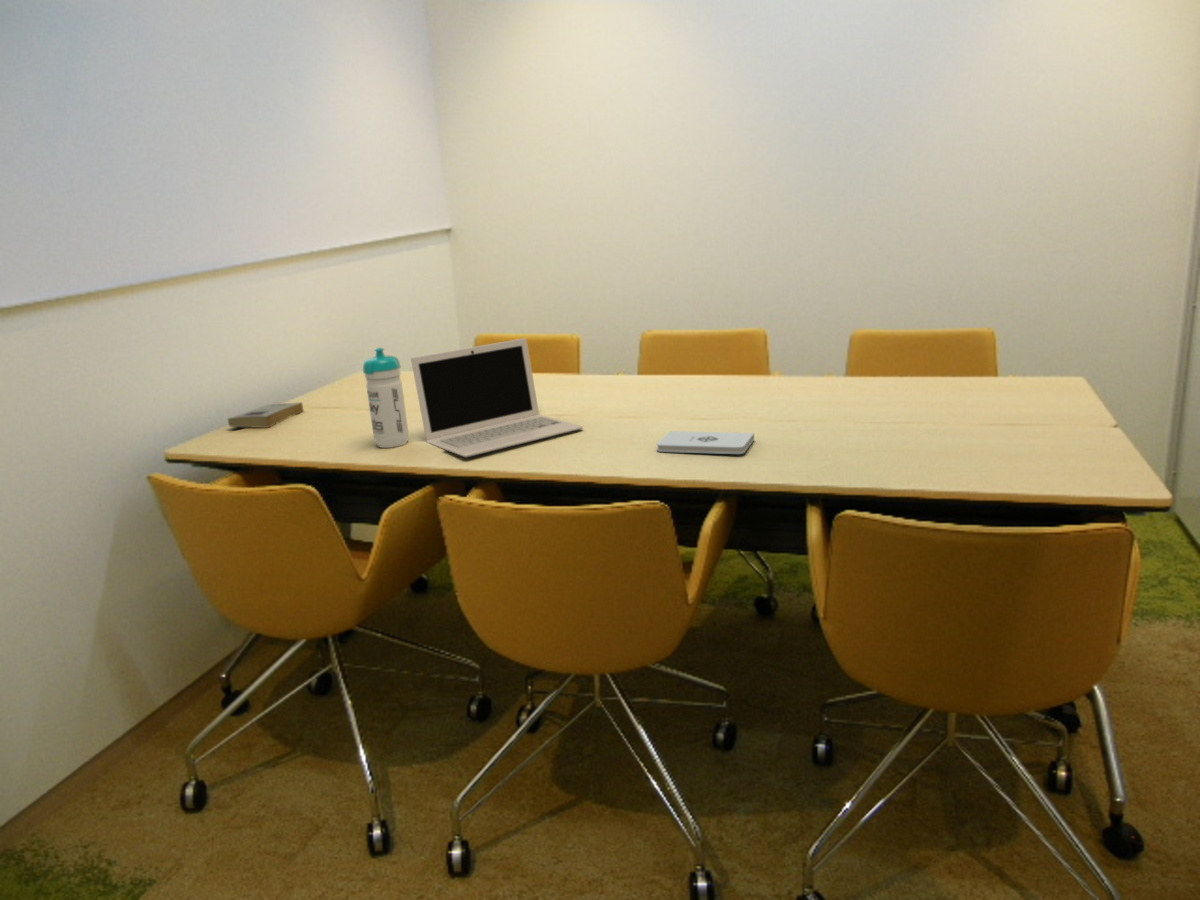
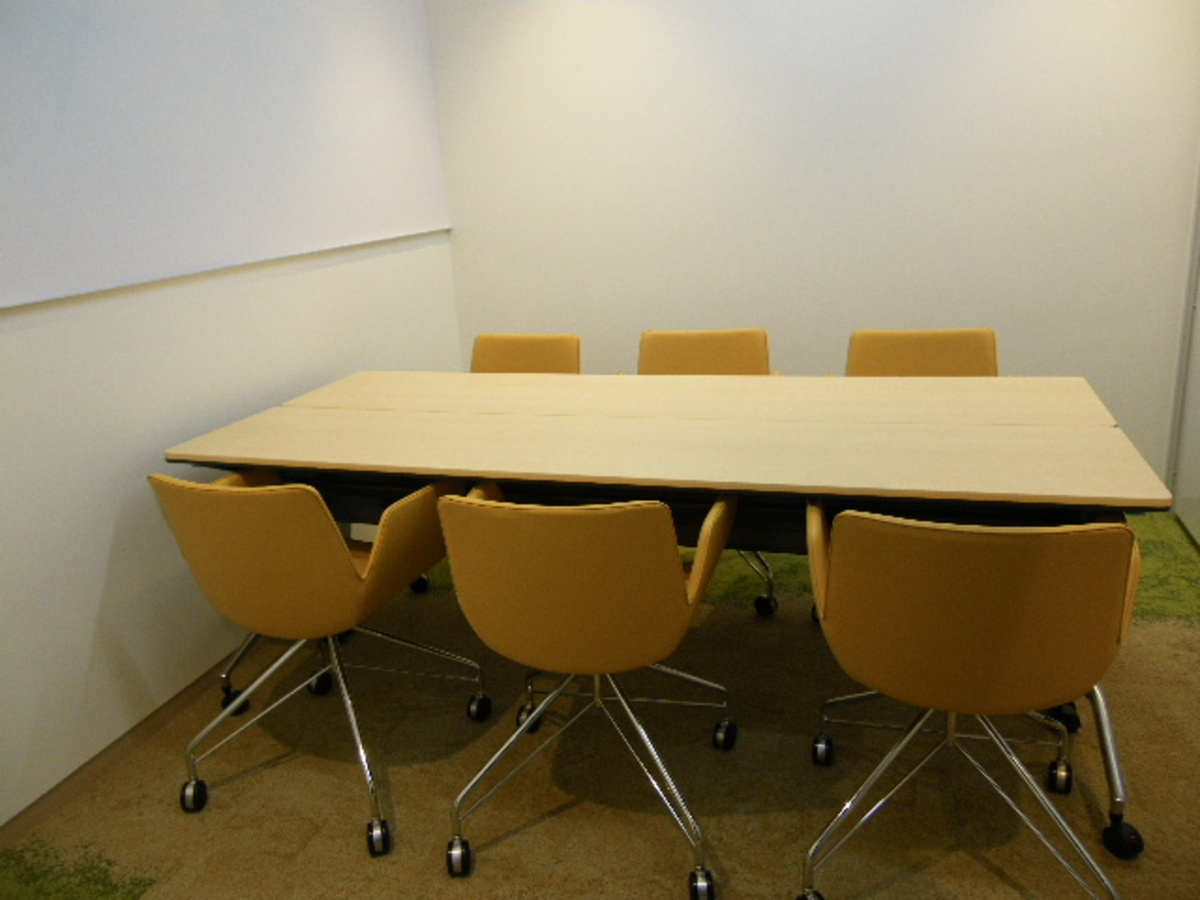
- laptop (498, 393)
- water bottle (385, 396)
- notepad (705, 442)
- book (266, 414)
